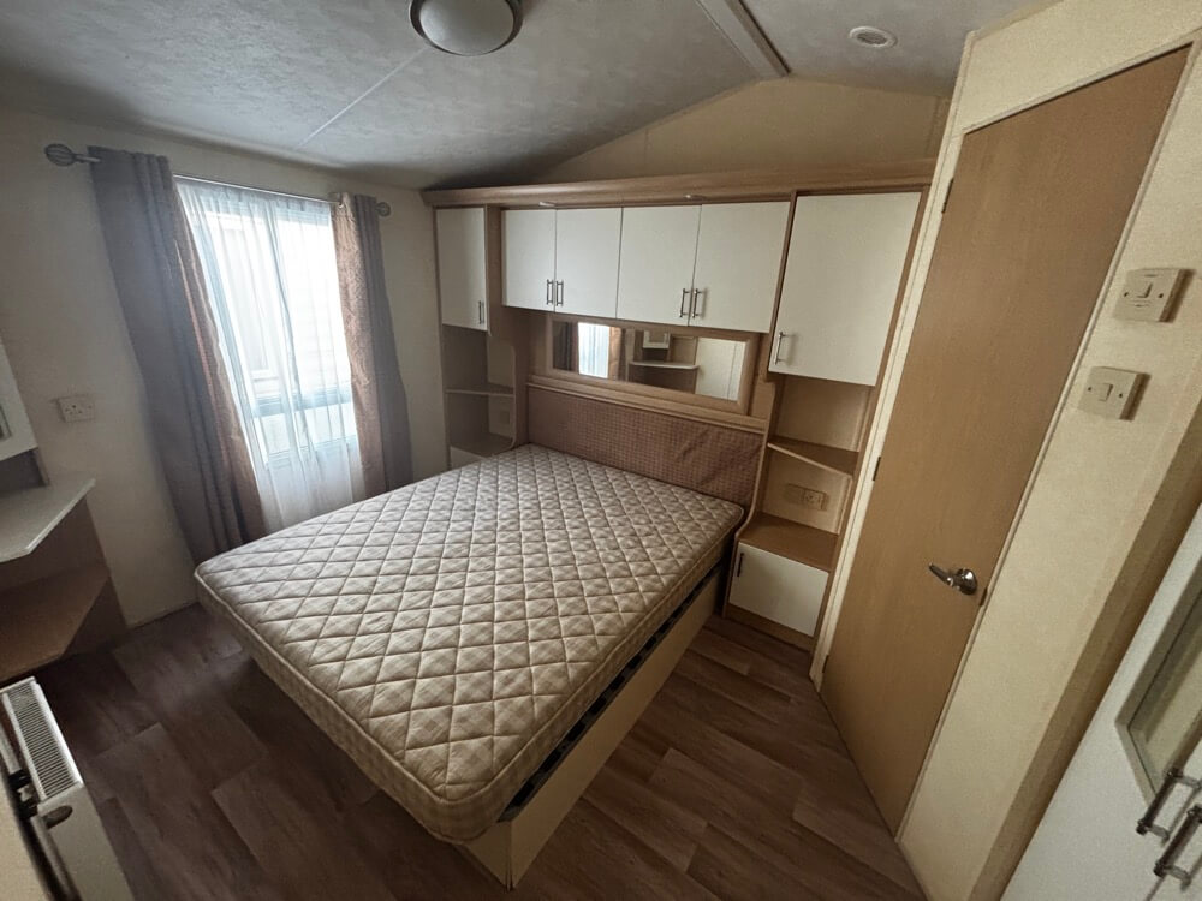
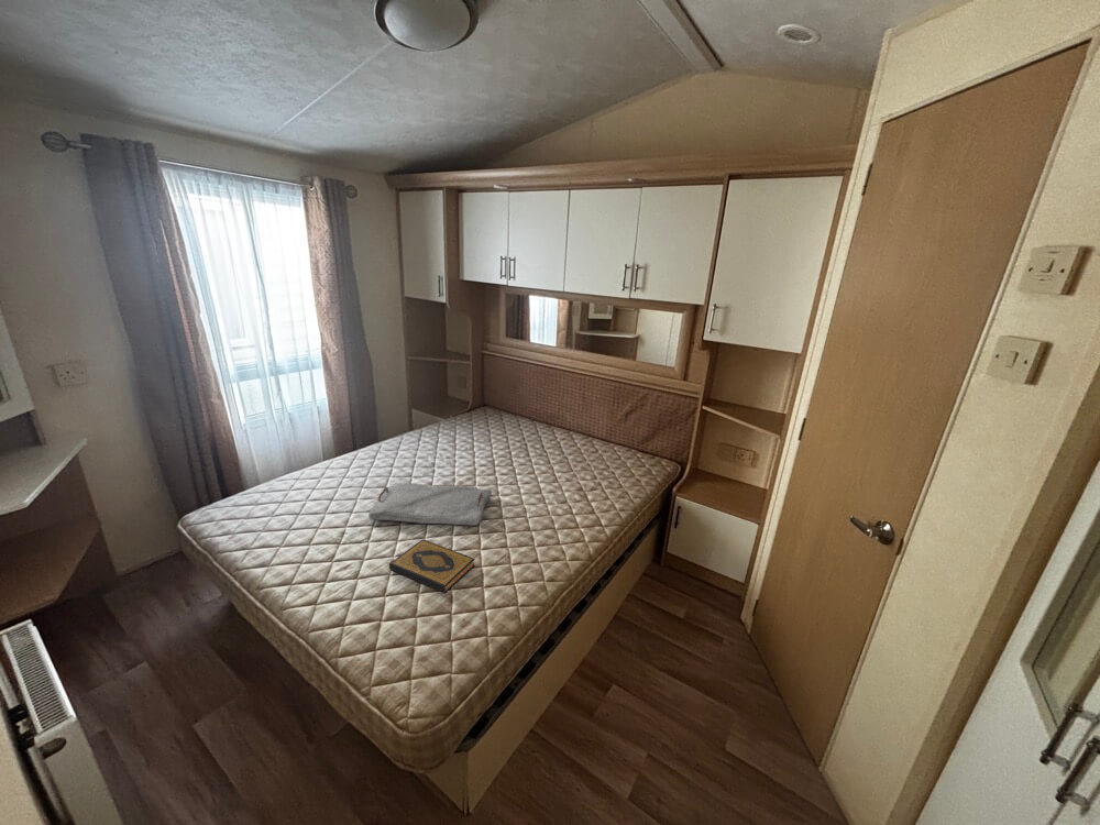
+ serving tray (435, 497)
+ hardback book (432, 564)
